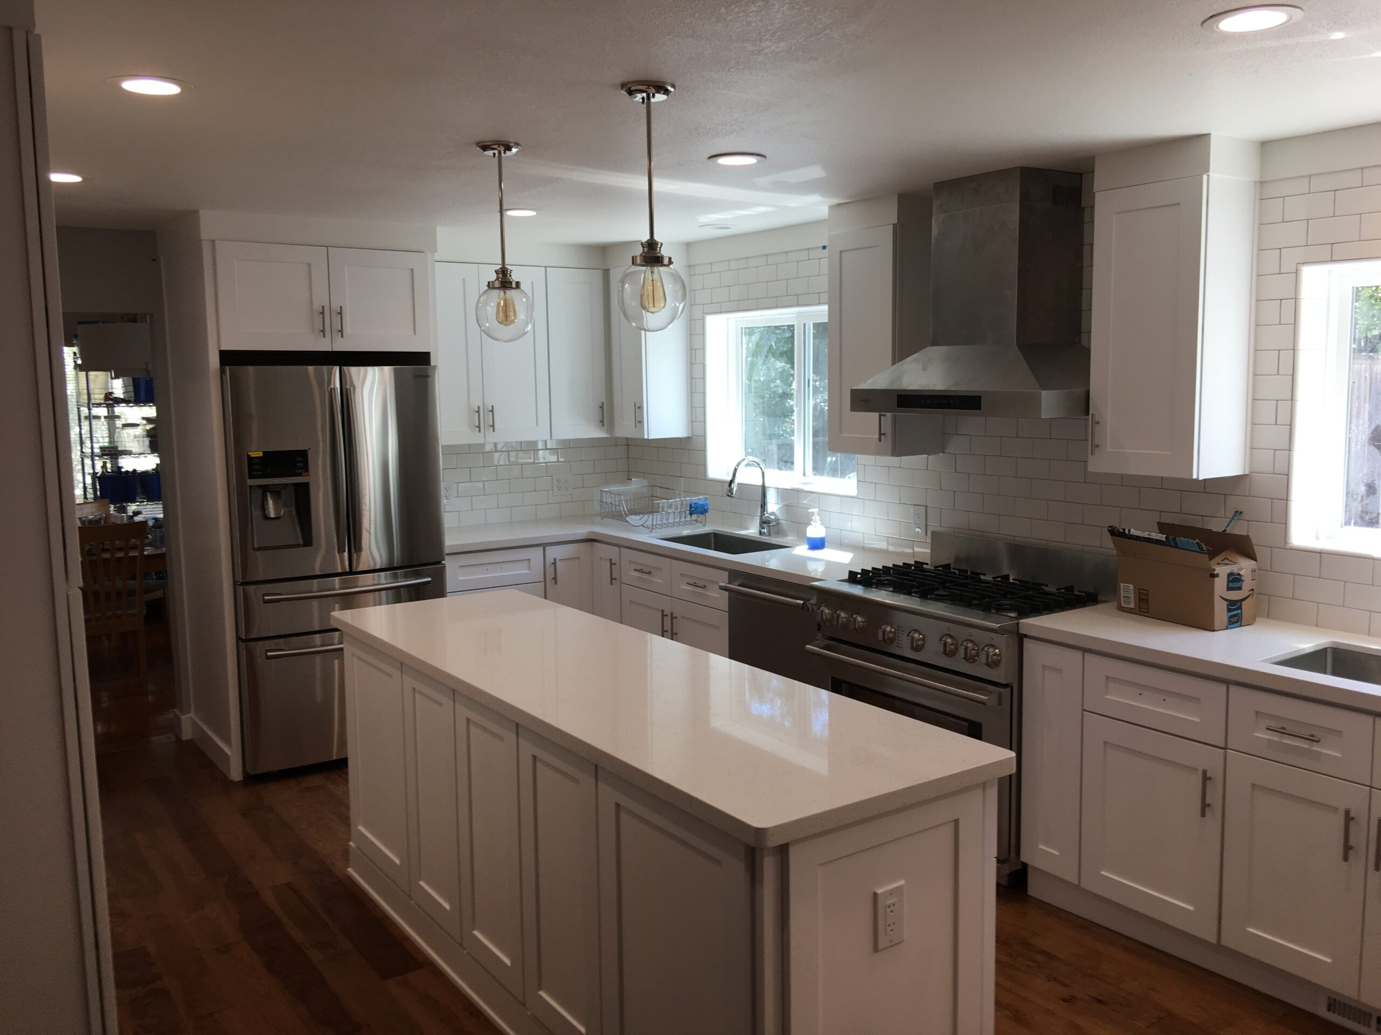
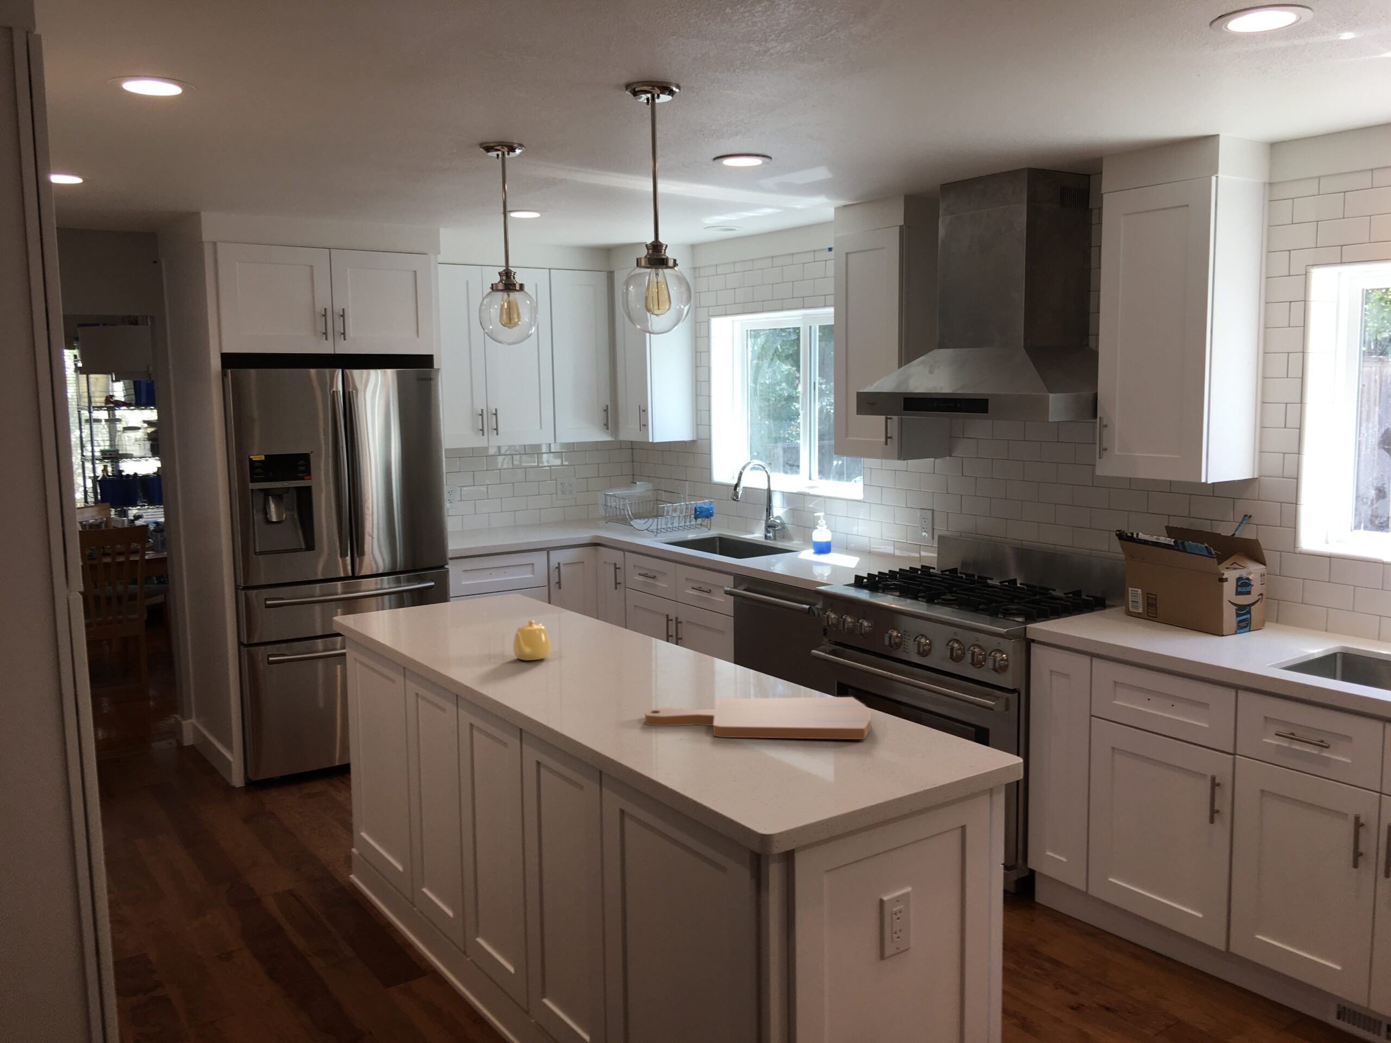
+ cutting board (775, 717)
+ teapot (530, 640)
